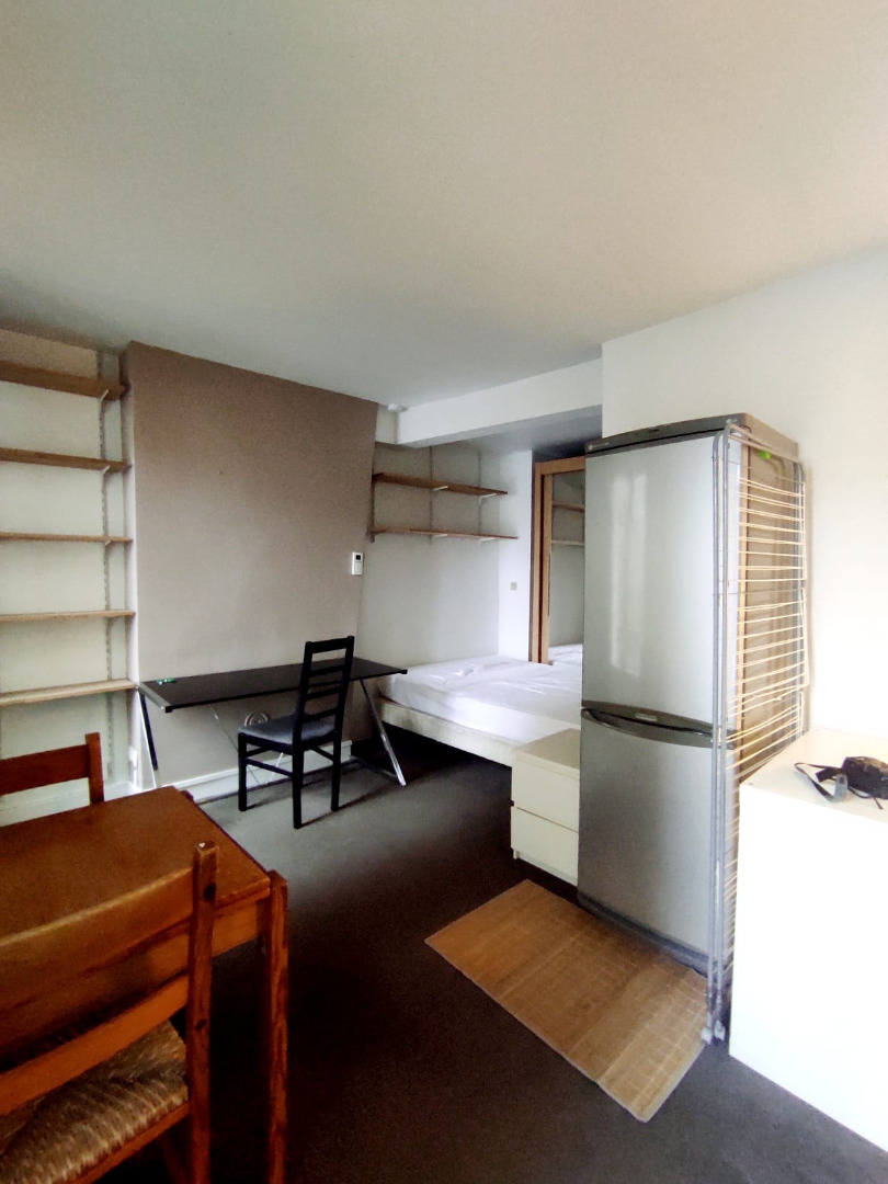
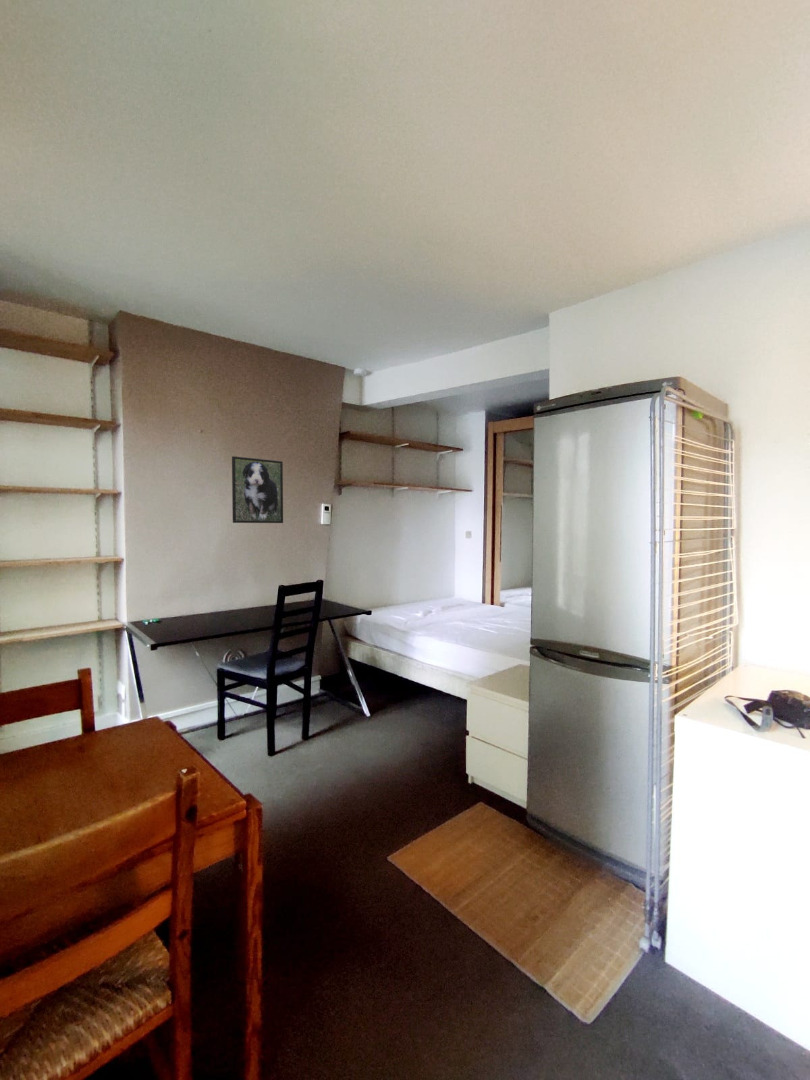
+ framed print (258, 491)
